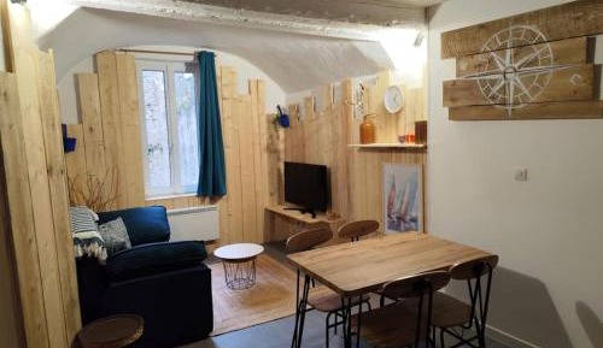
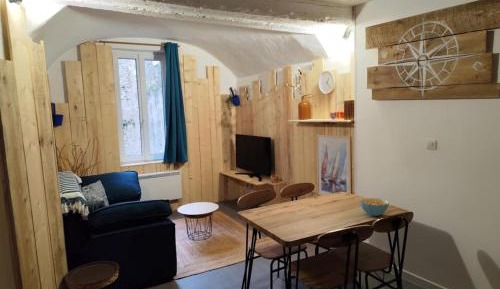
+ cereal bowl (374, 208)
